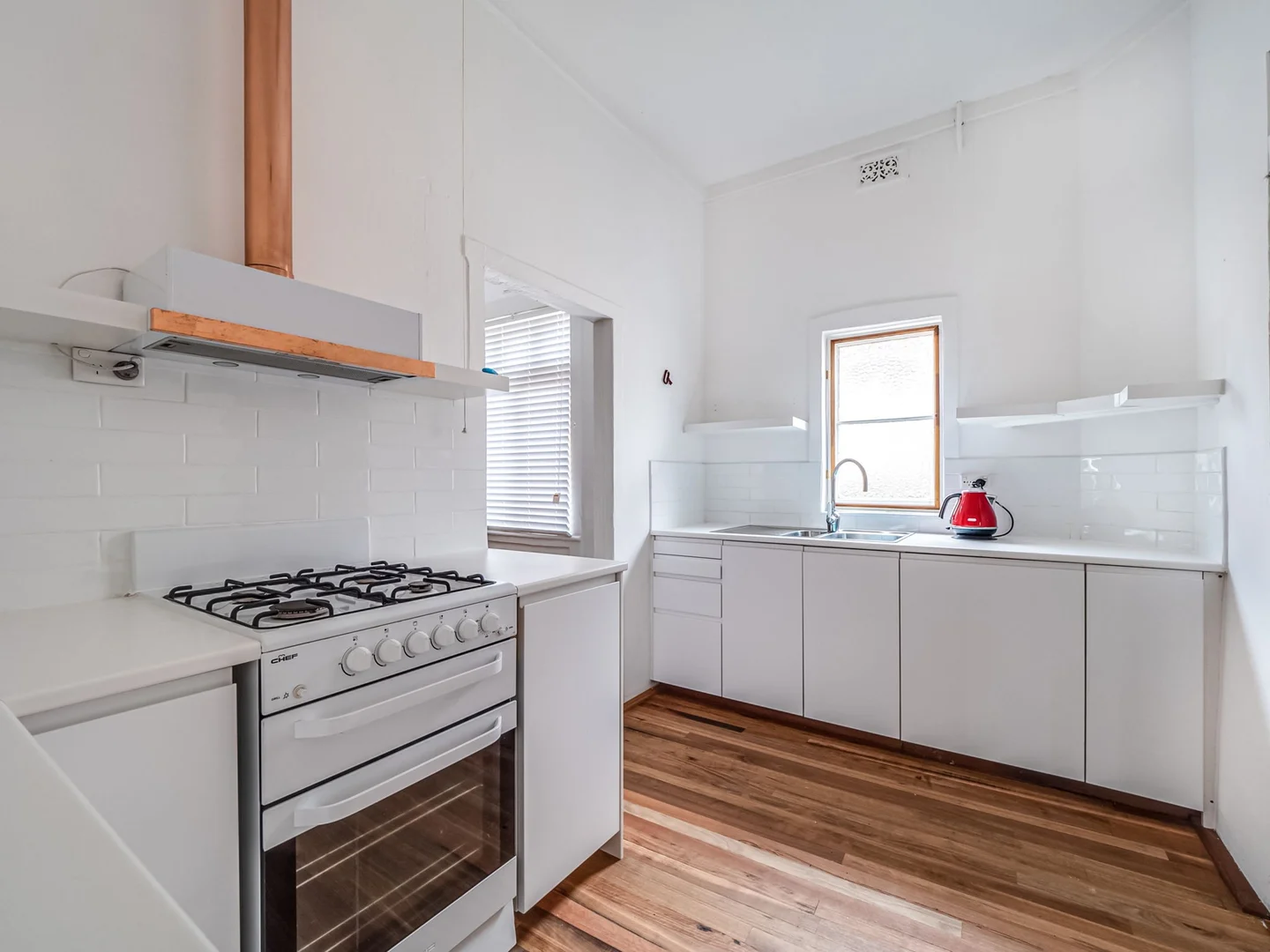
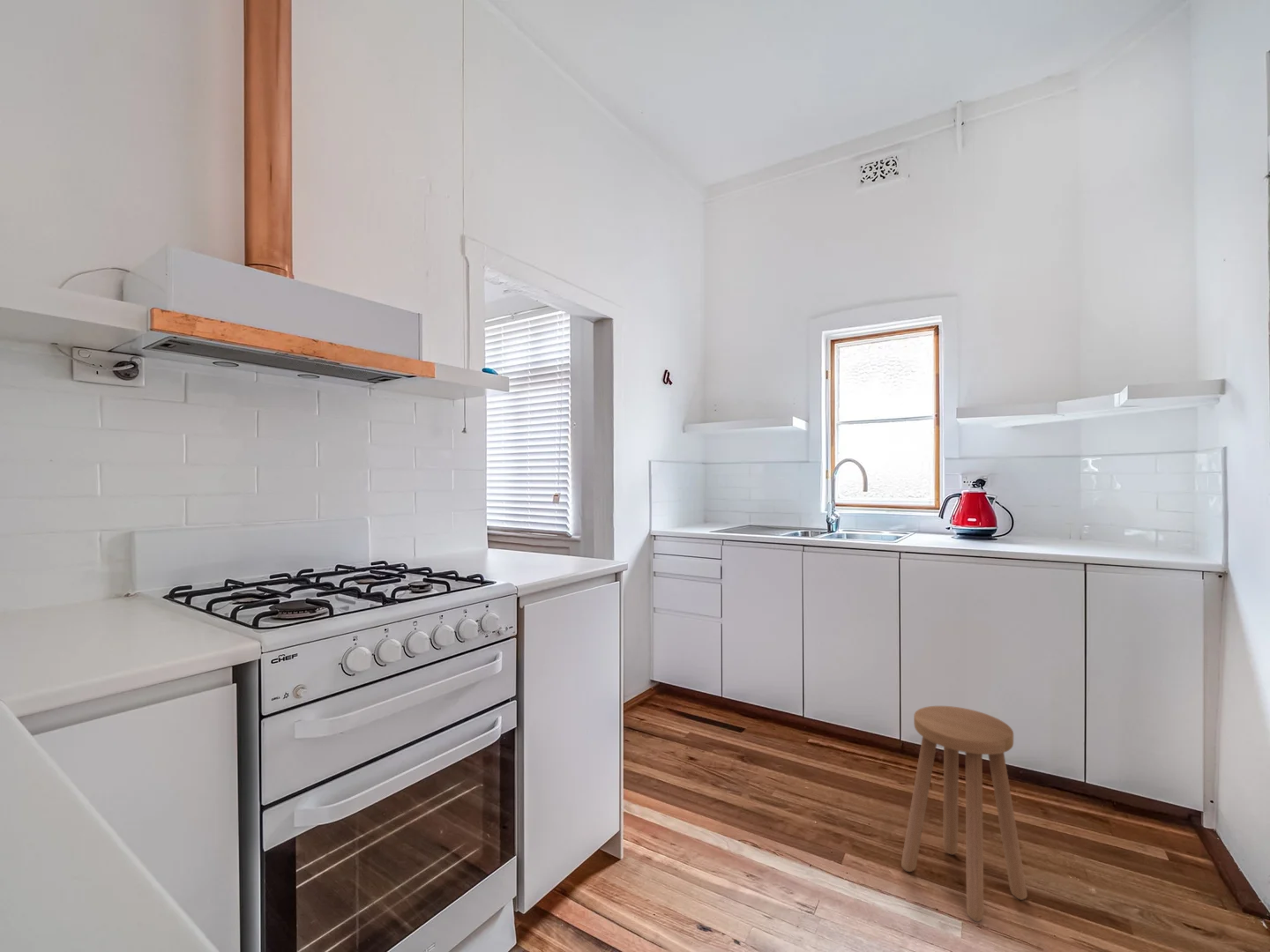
+ stool (966, 802)
